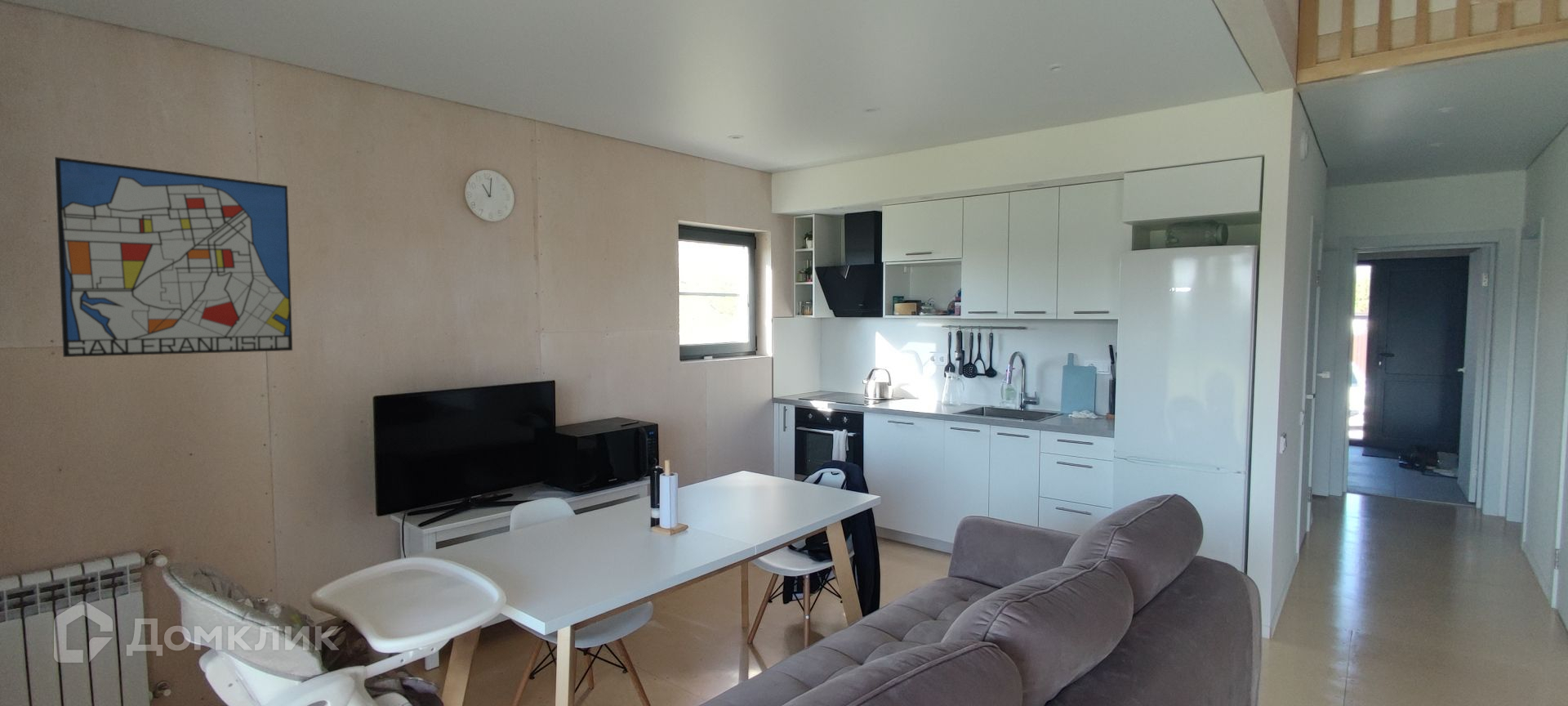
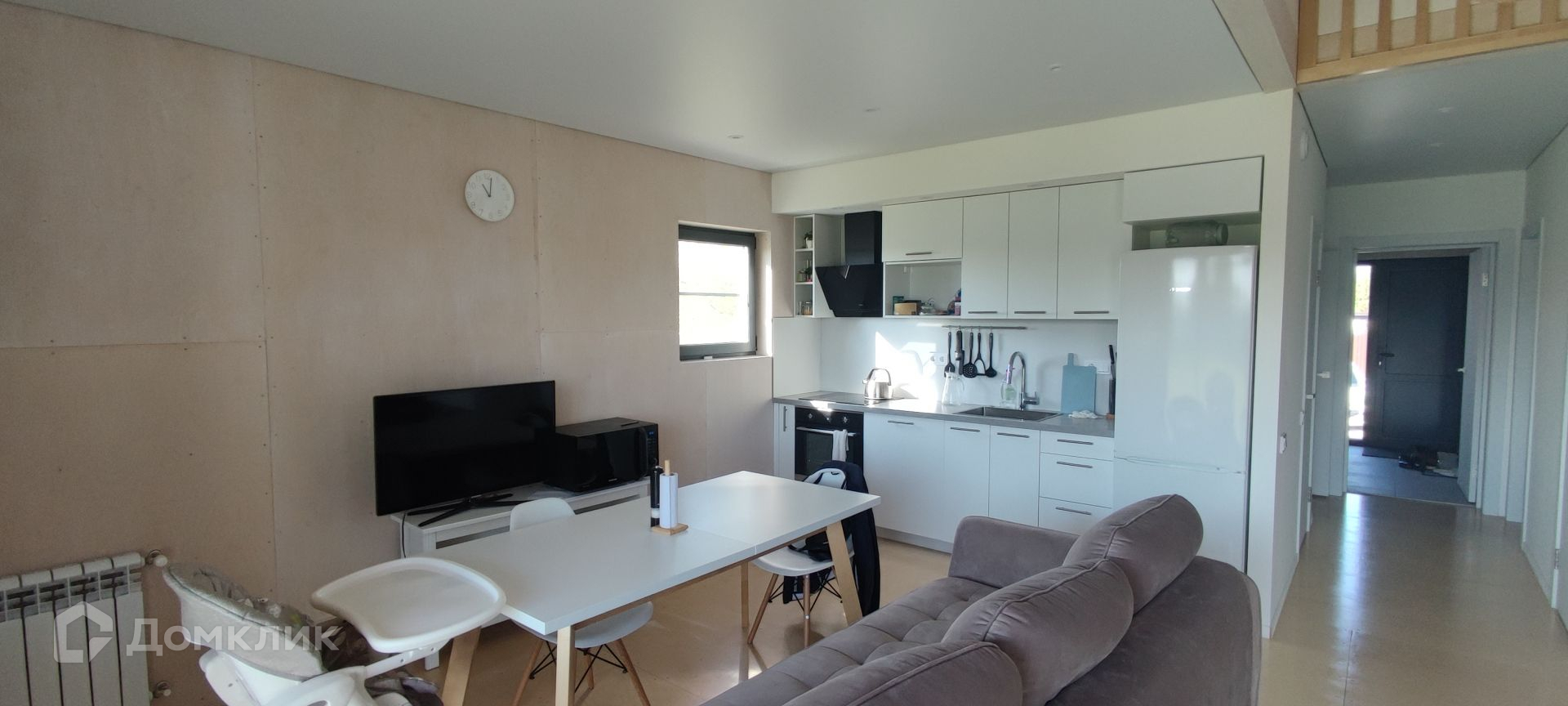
- wall art (185, 263)
